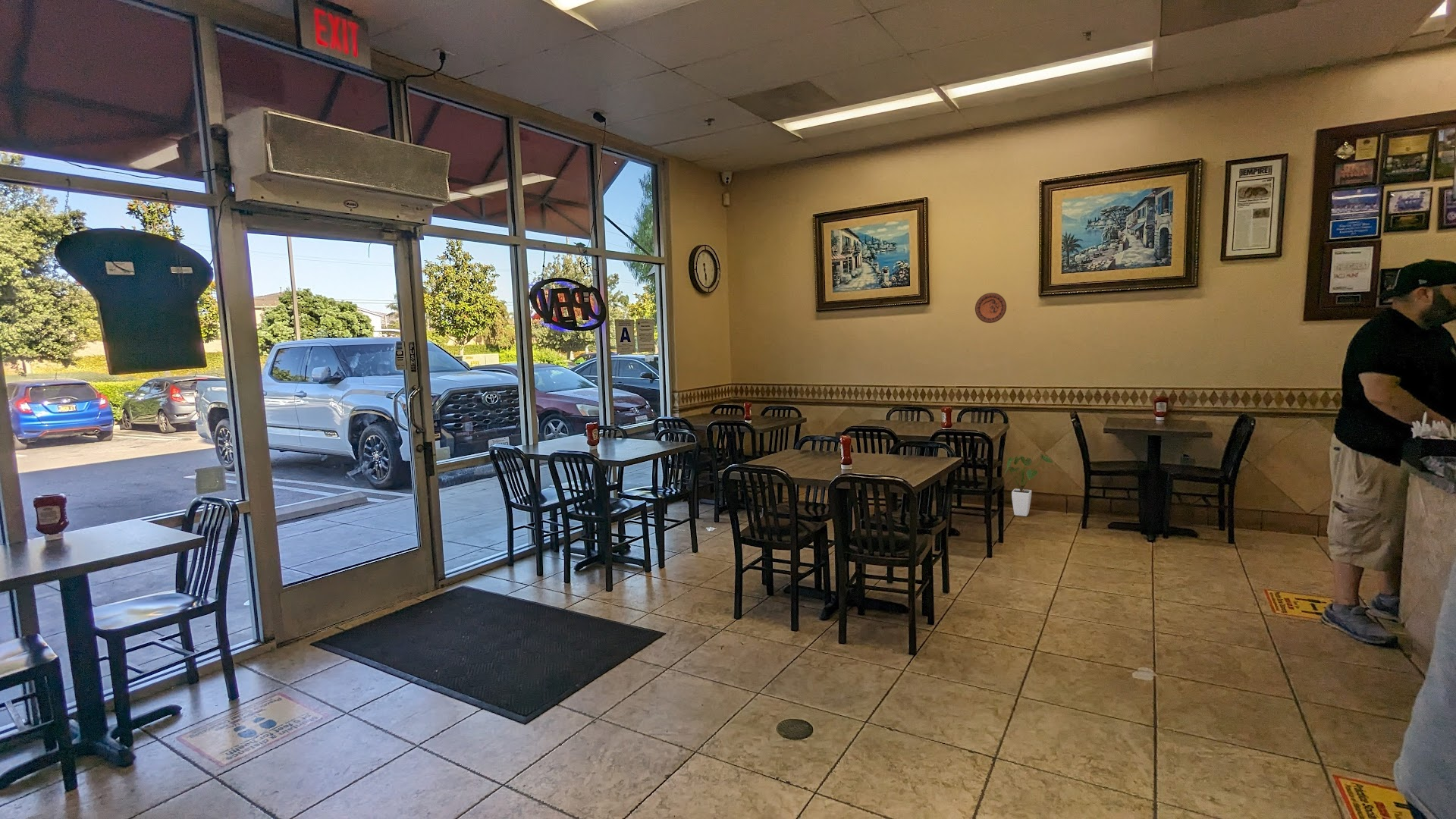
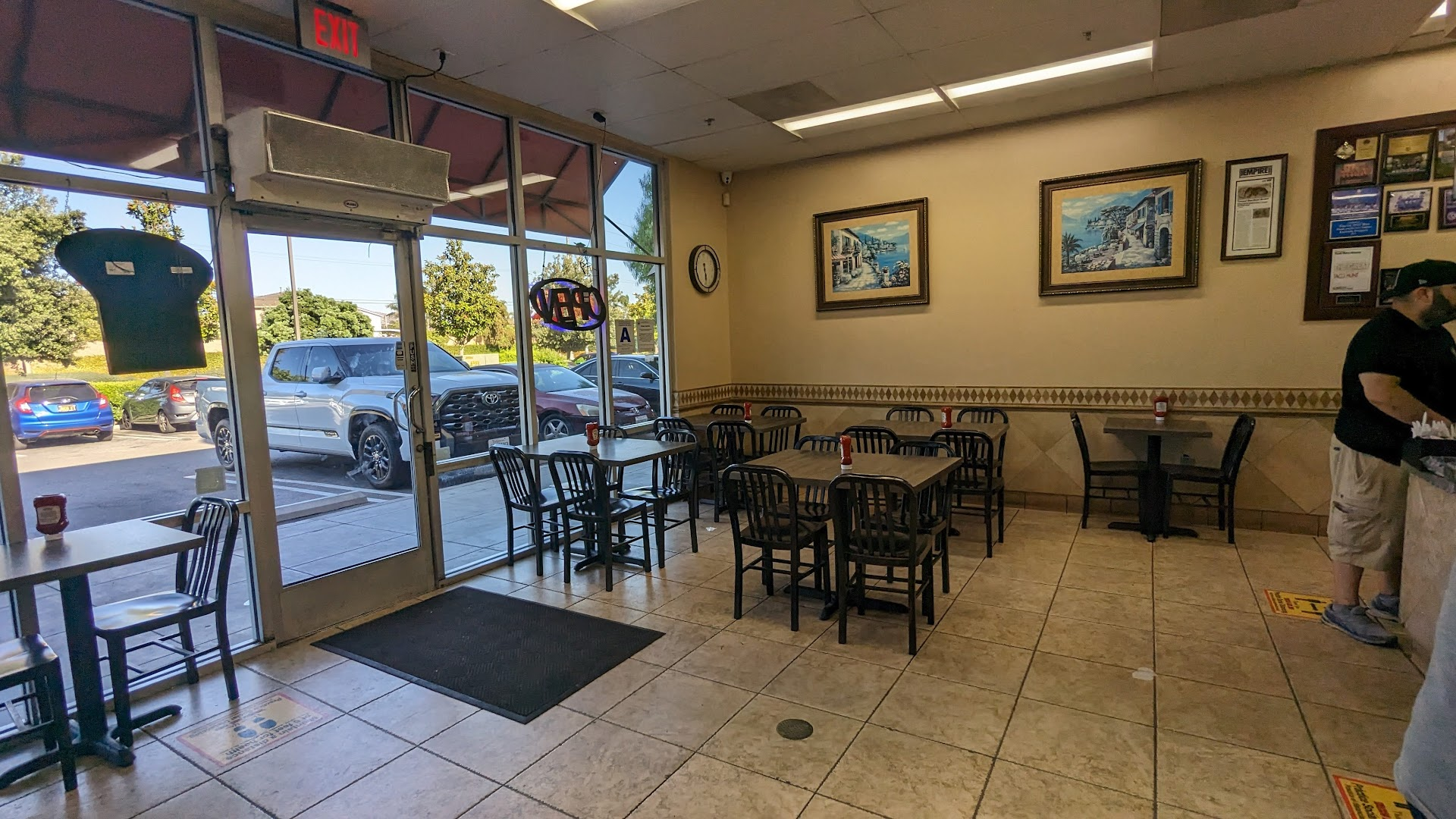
- decorative plate (990, 308)
- house plant (1025, 485)
